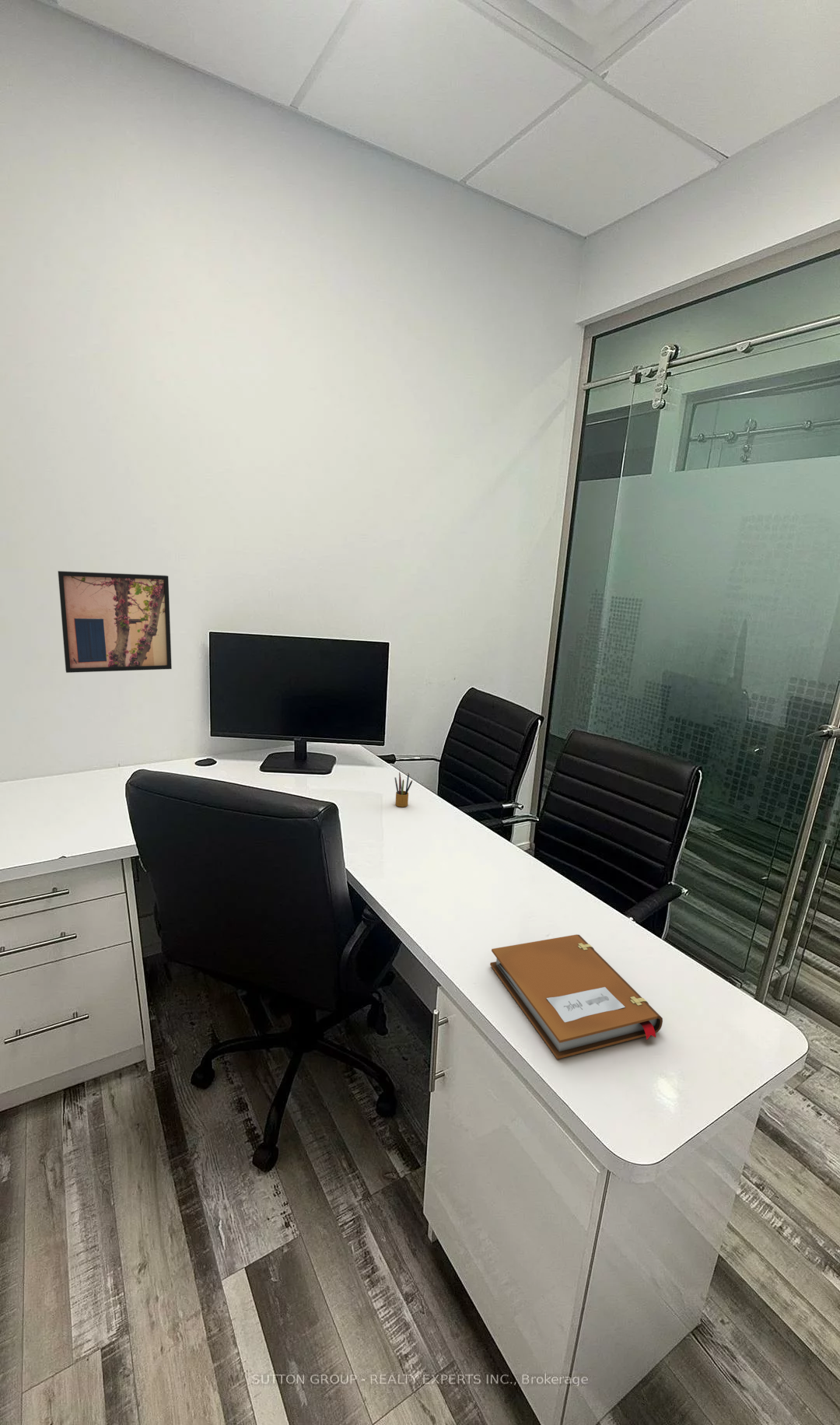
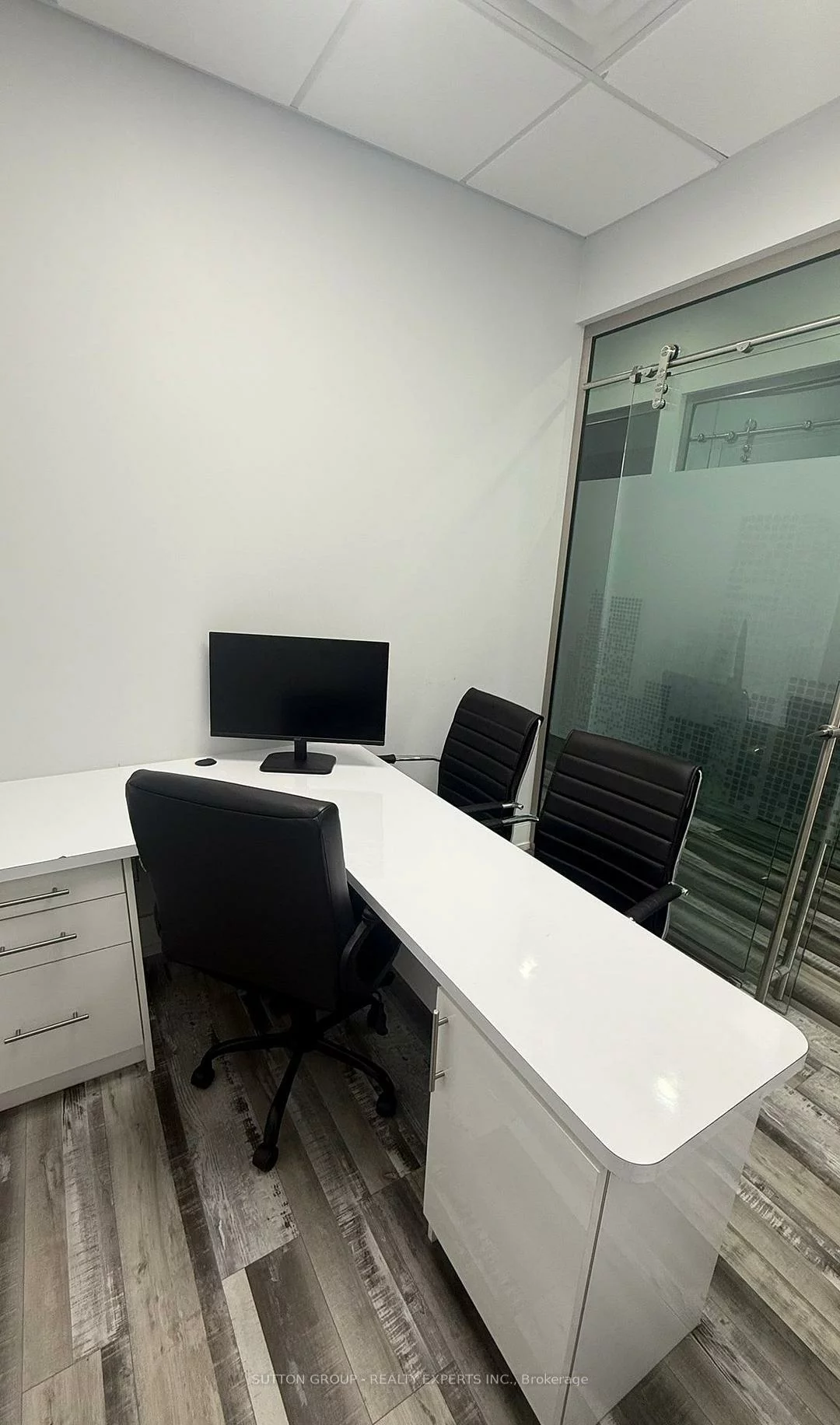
- pencil box (403, 790)
- wall art (117, 622)
- notebook (573, 990)
